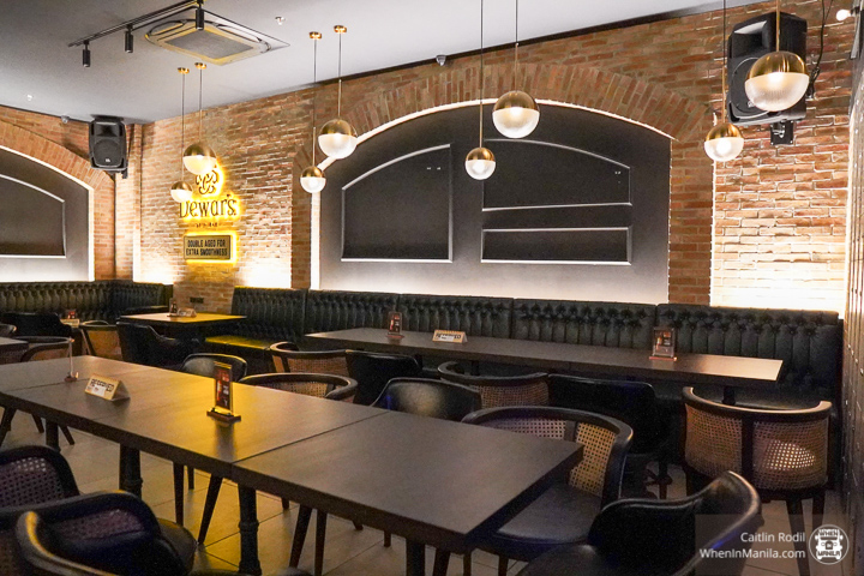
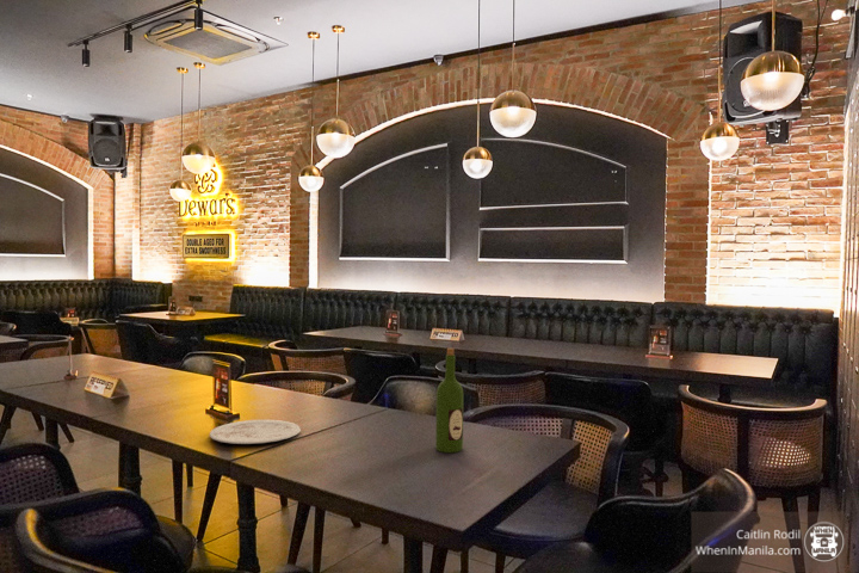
+ wine bottle (450, 399)
+ plate (255, 432)
